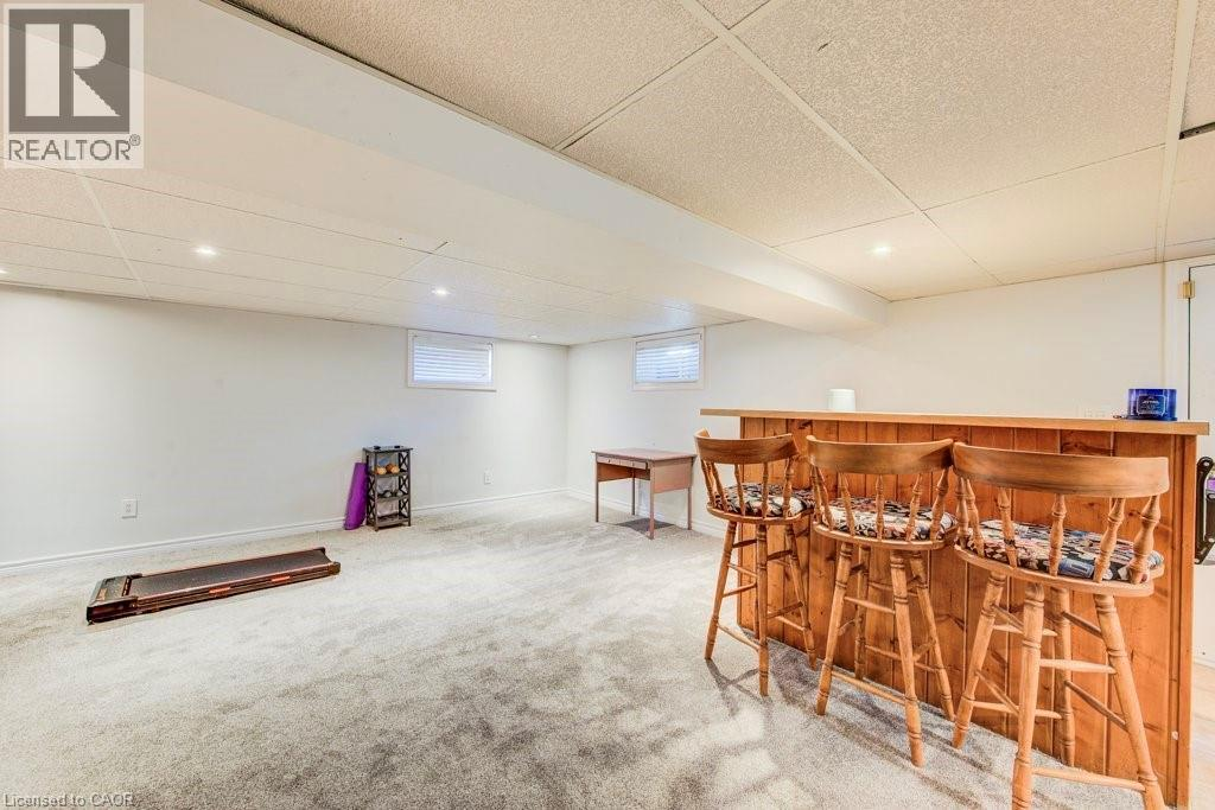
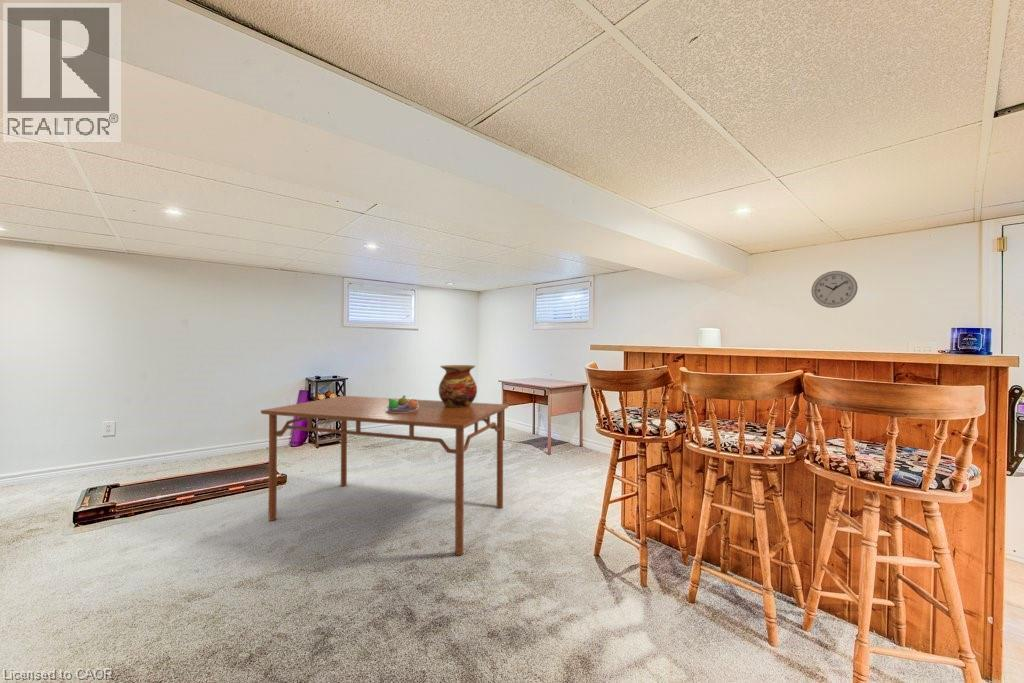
+ wall clock (833, 289)
+ vase (457, 385)
+ fruit bowl (401, 403)
+ dining table (395, 438)
